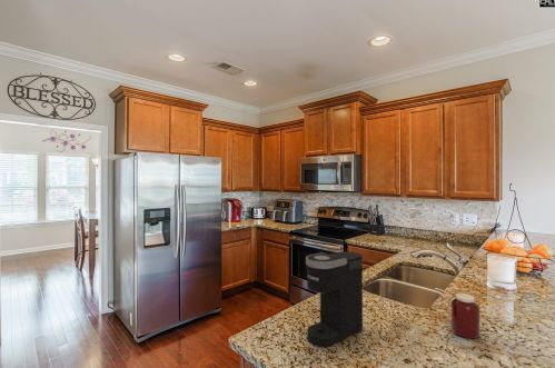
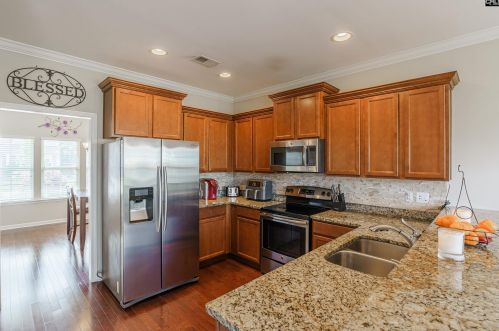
- coffee maker (335, 294)
- jar (459, 312)
